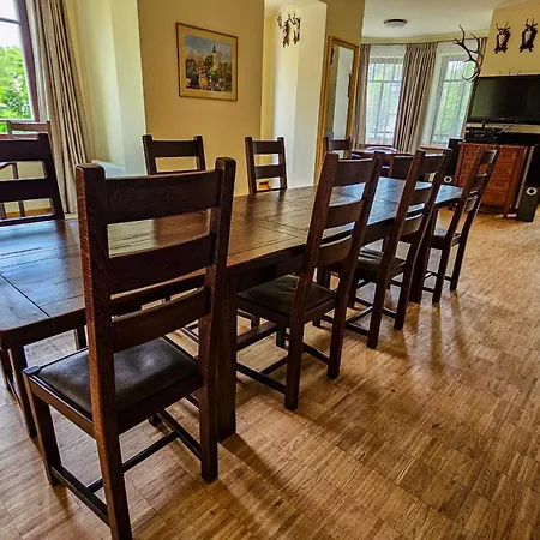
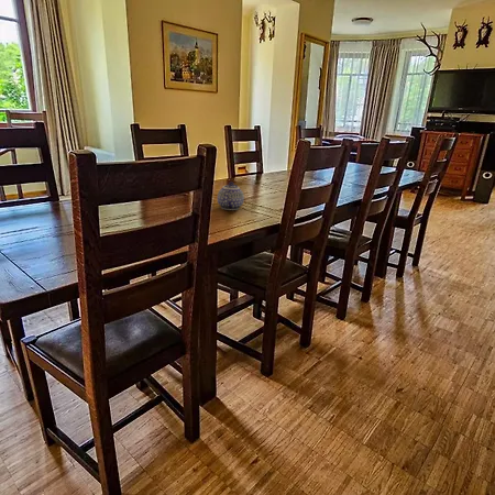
+ teapot (230, 195)
